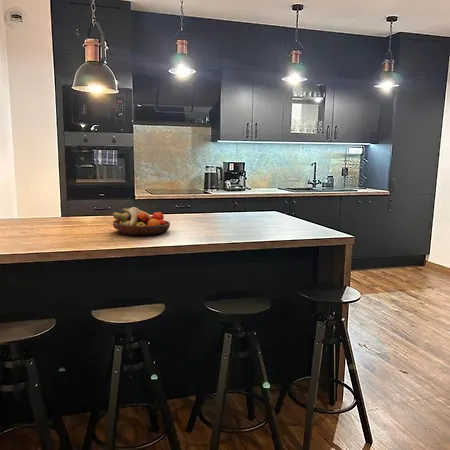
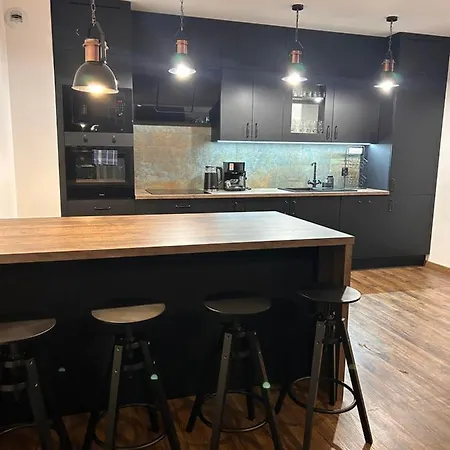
- fruit bowl (141, 219)
